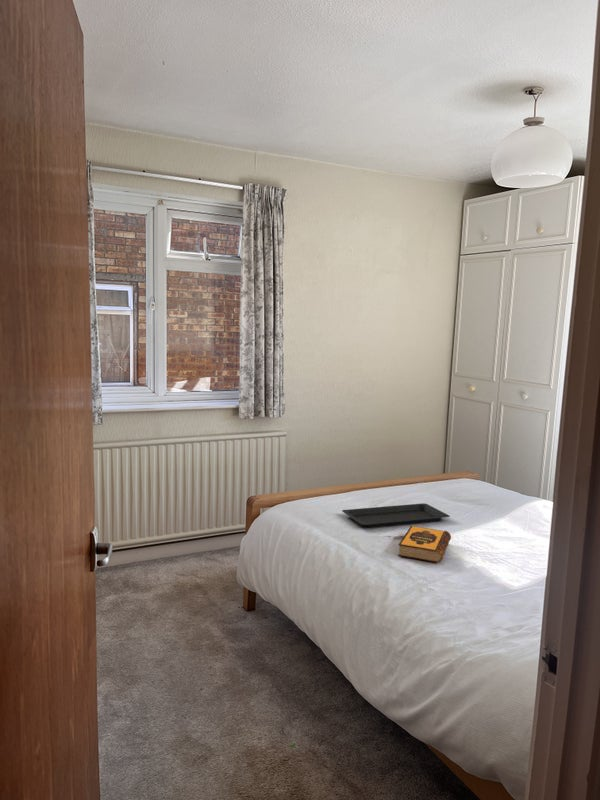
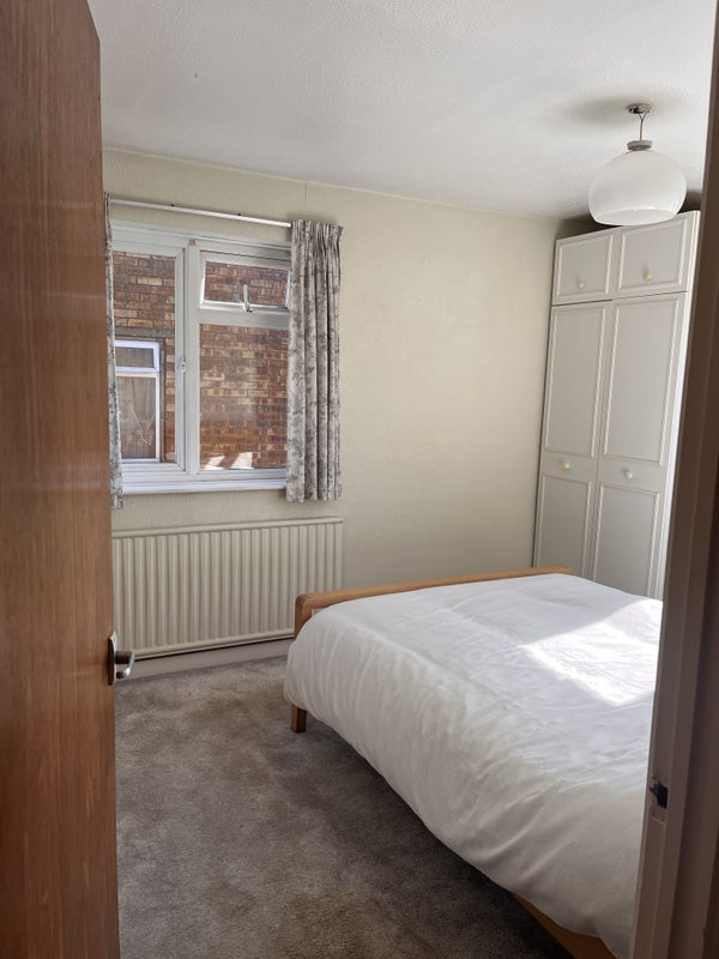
- hardback book (425, 543)
- serving tray (395, 515)
